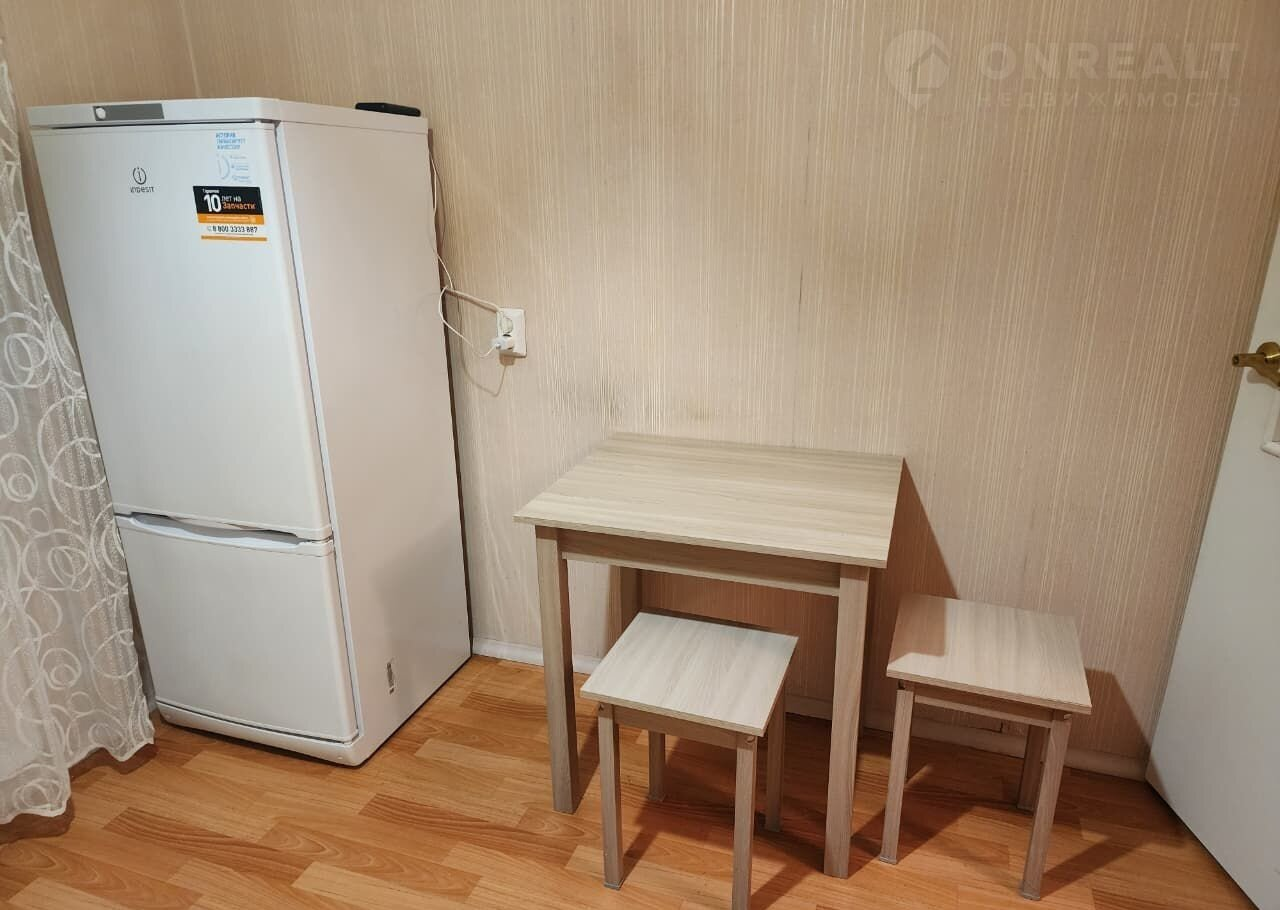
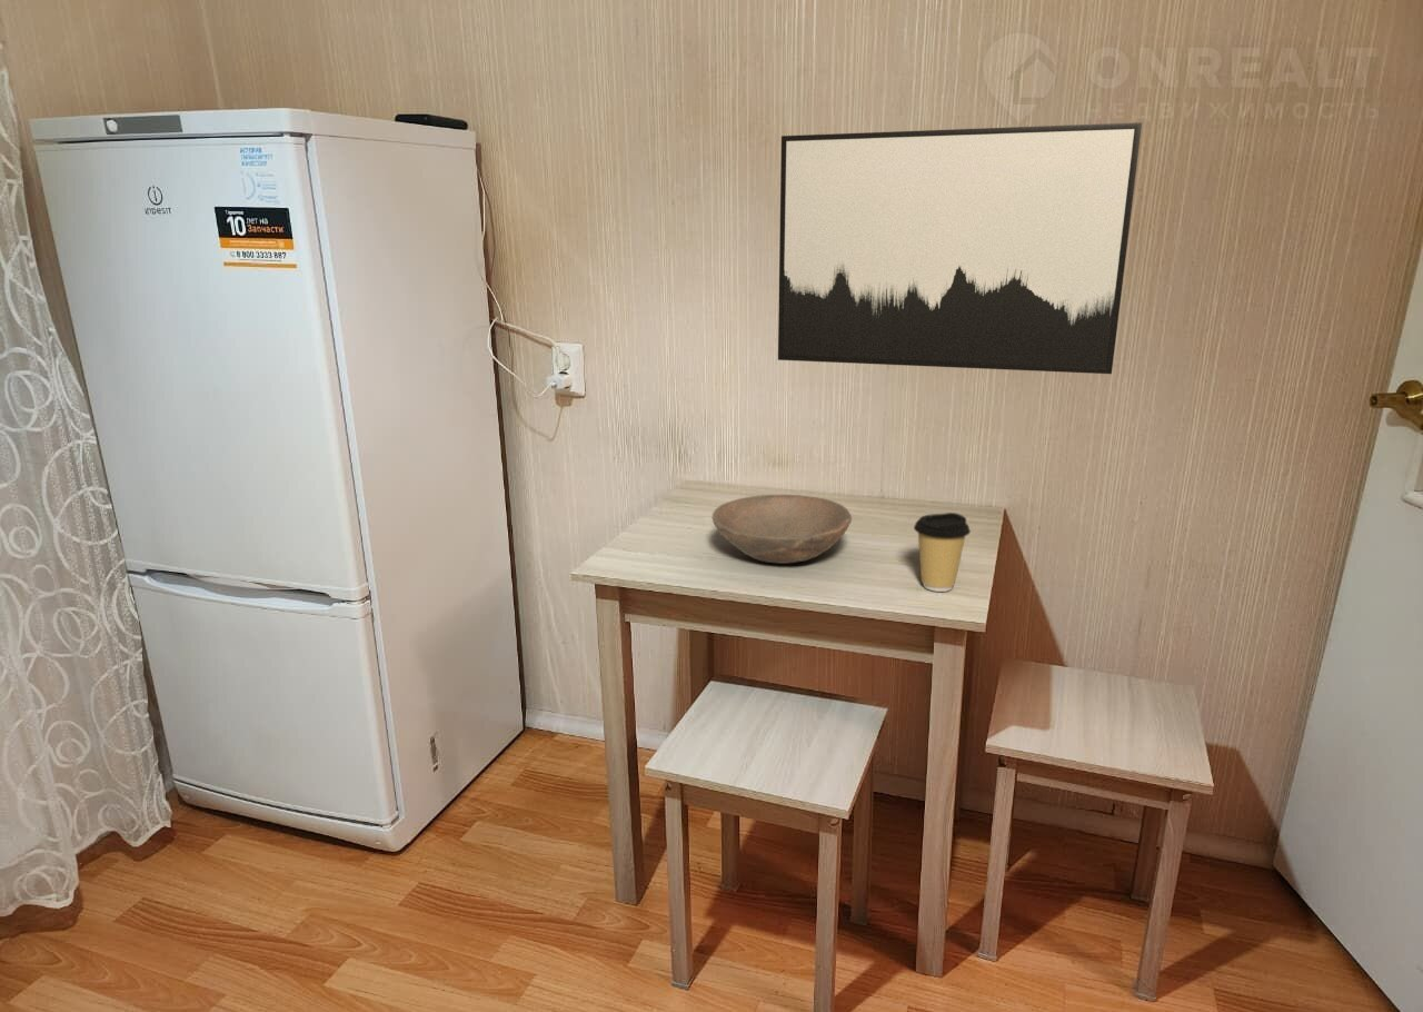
+ coffee cup (939, 552)
+ wall art (943, 251)
+ bowl (780, 534)
